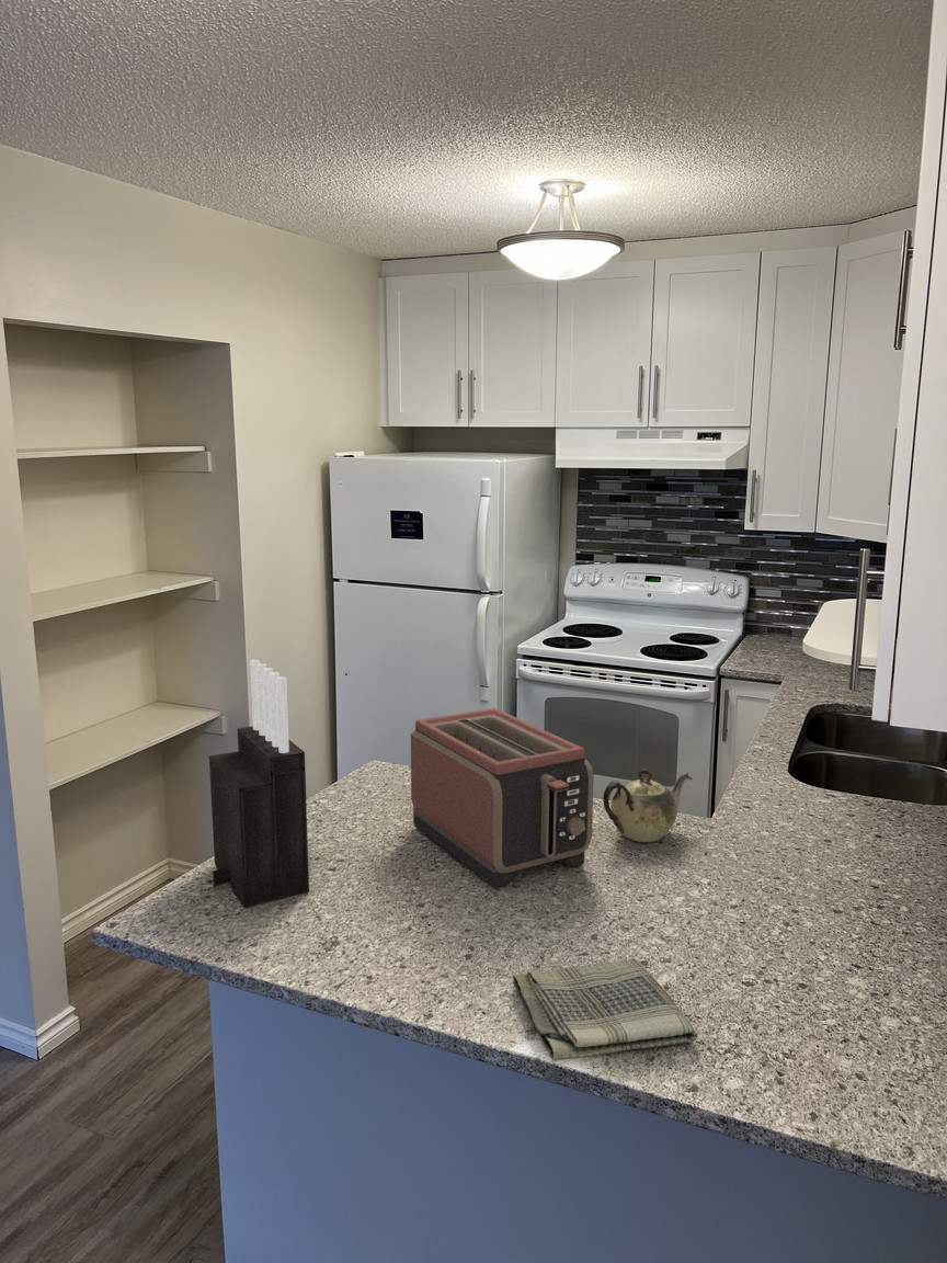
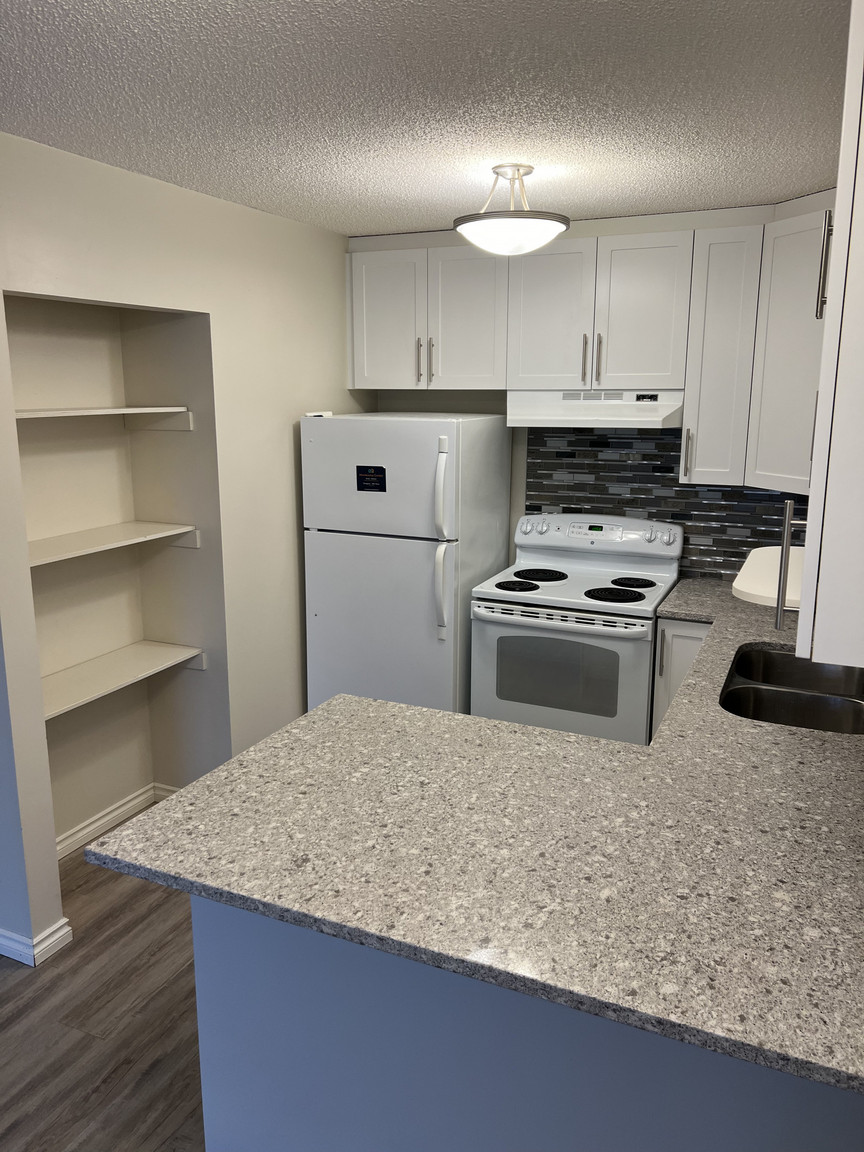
- toaster (502, 794)
- teapot (648, 801)
- knife block (249, 777)
- dish towel (597, 1002)
